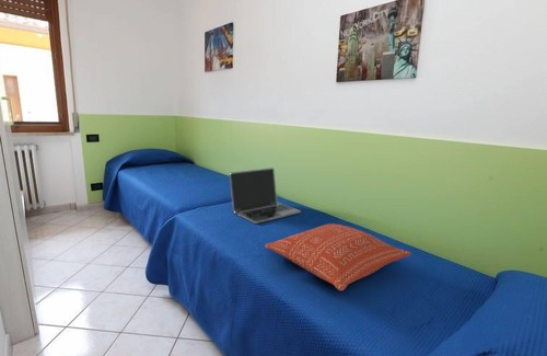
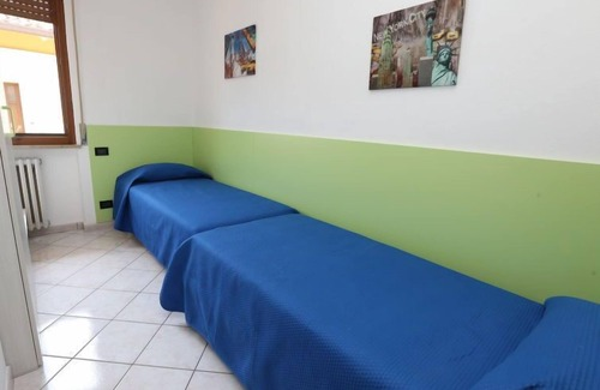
- laptop (265, 193)
- pillow (335, 250)
